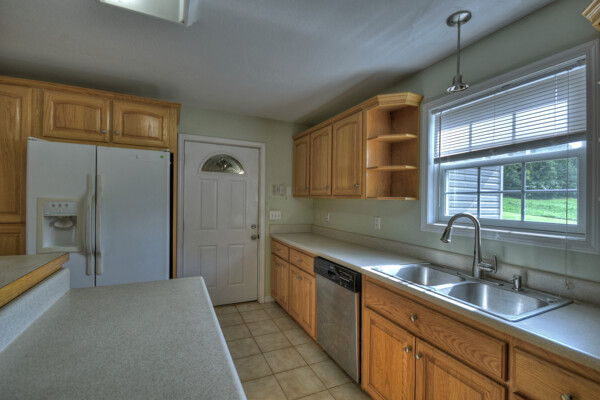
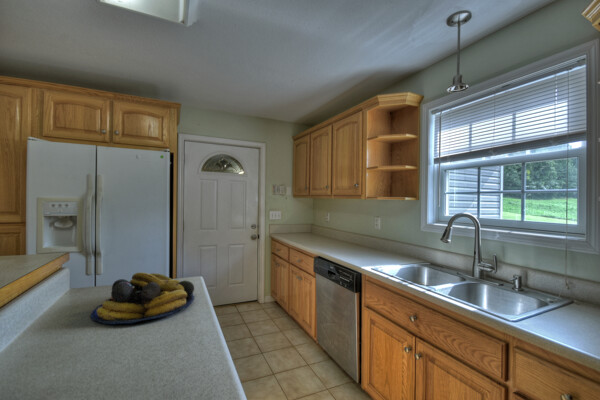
+ fruit bowl (146, 289)
